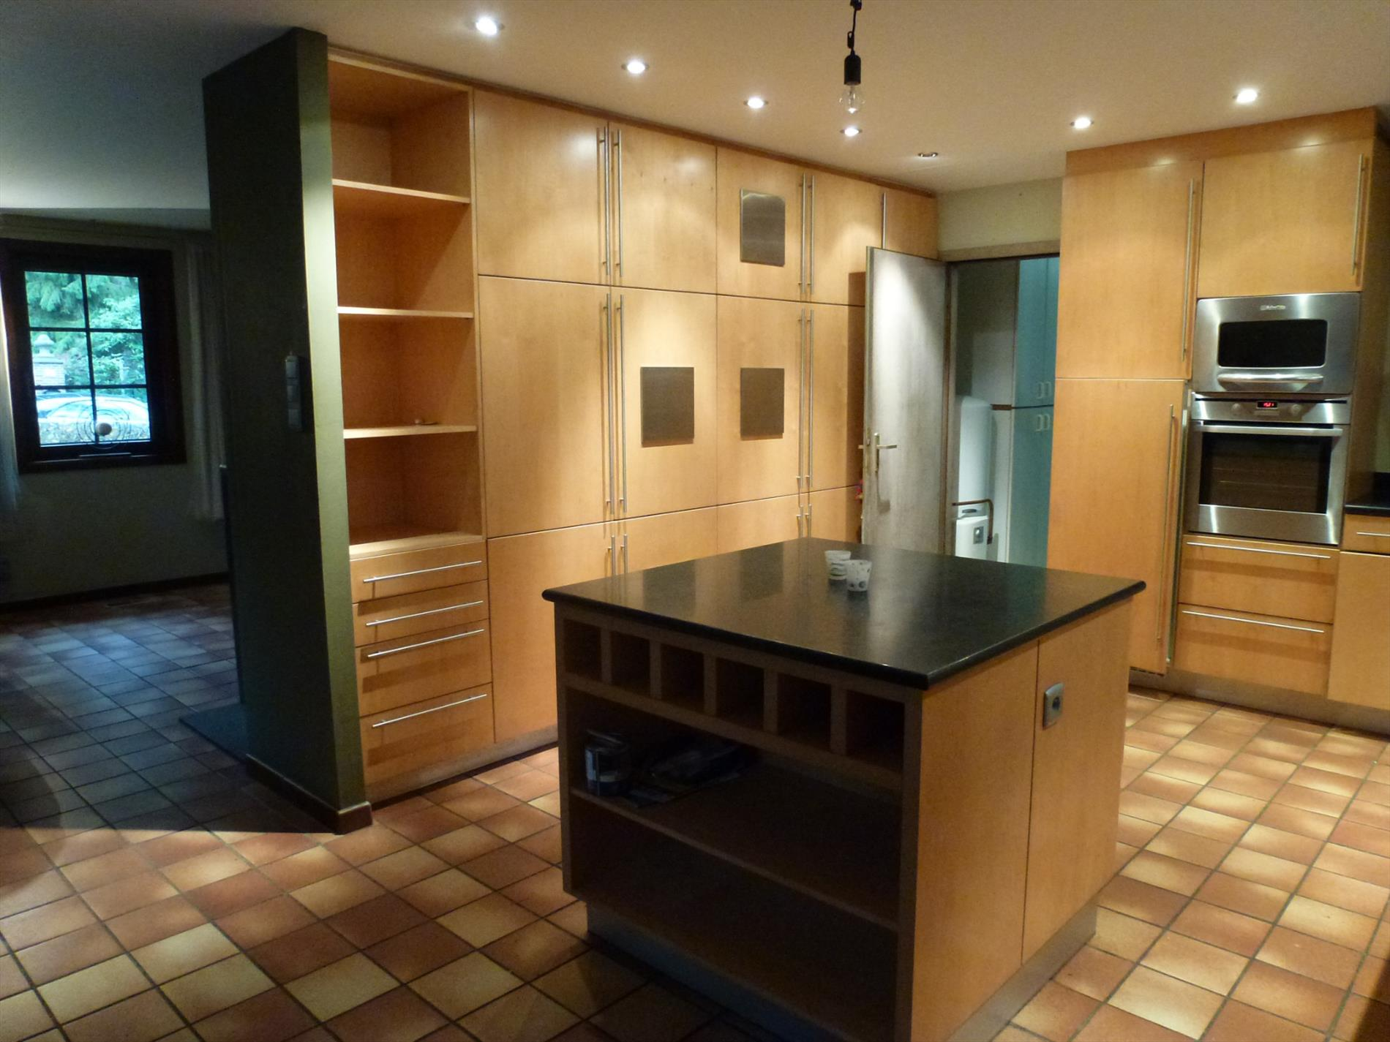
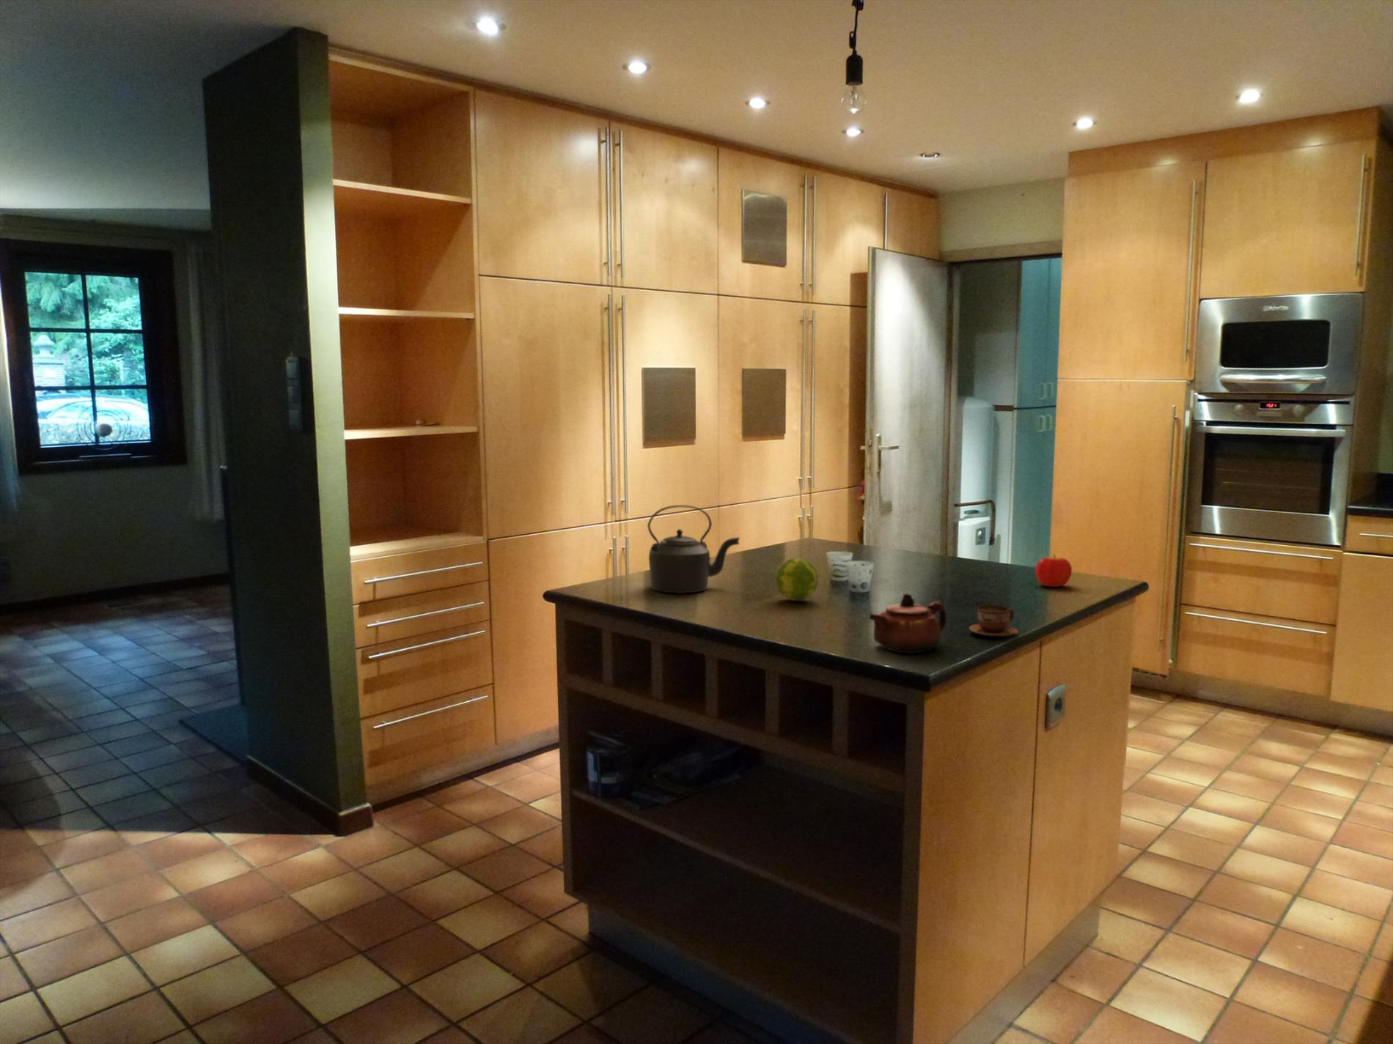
+ fruit (796, 579)
+ cup (995, 620)
+ teapot (909, 620)
+ fruit (1054, 569)
+ kettle (694, 546)
